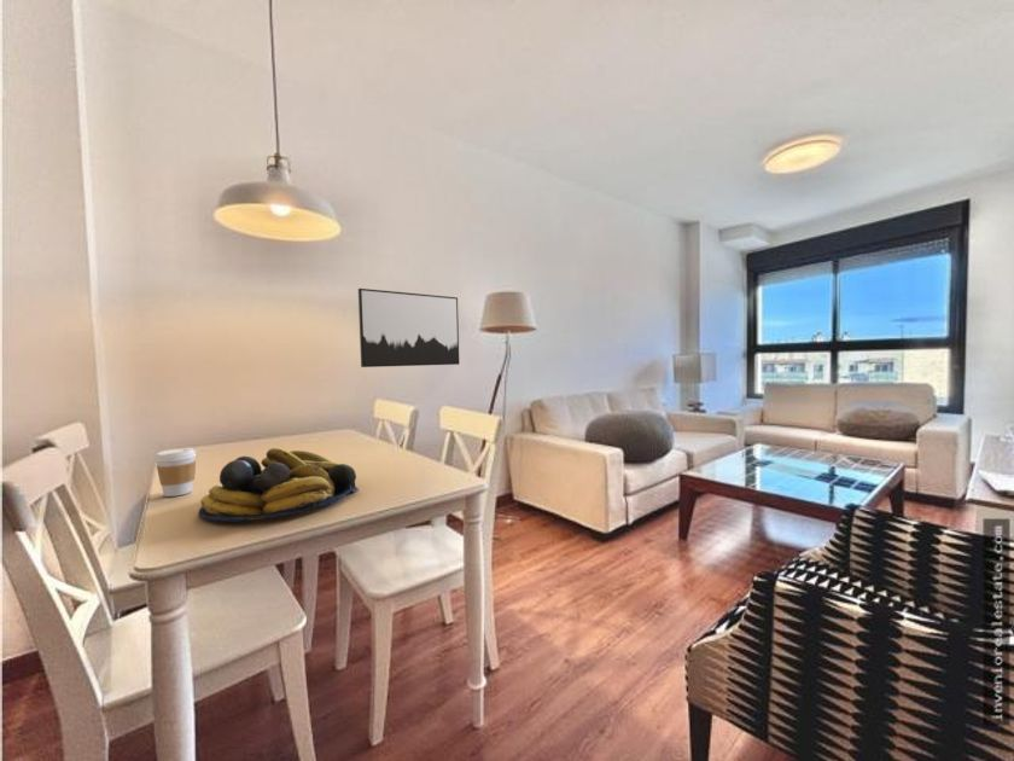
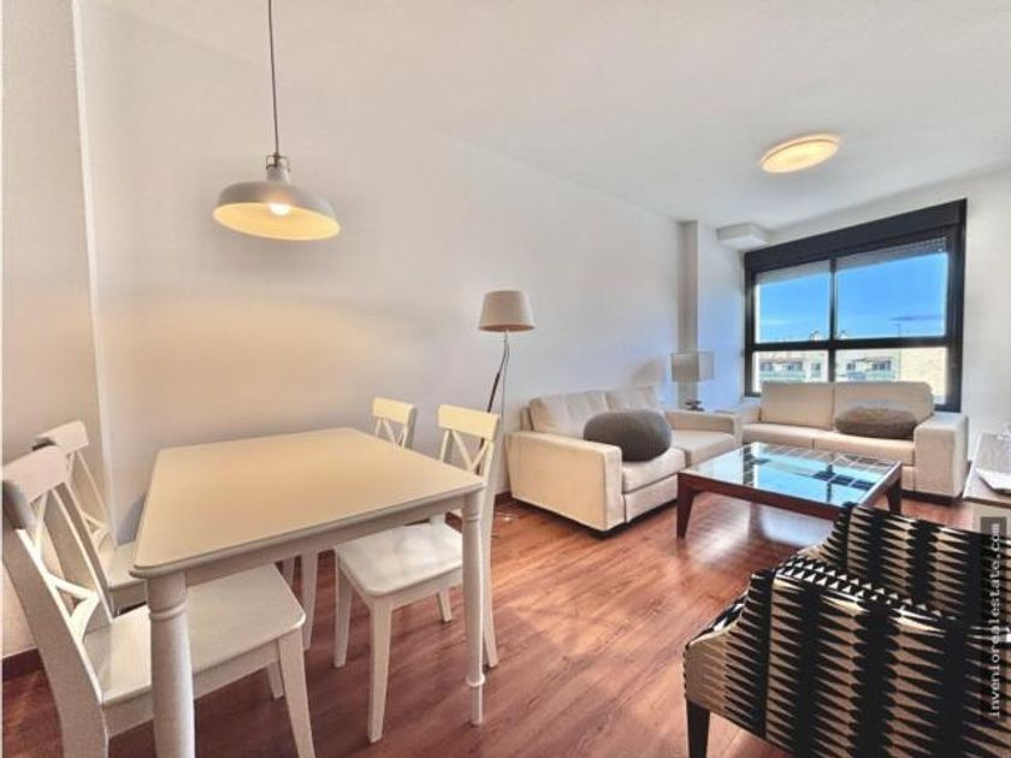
- wall art (413, 329)
- fruit bowl (281, 474)
- coffee cup (176, 471)
